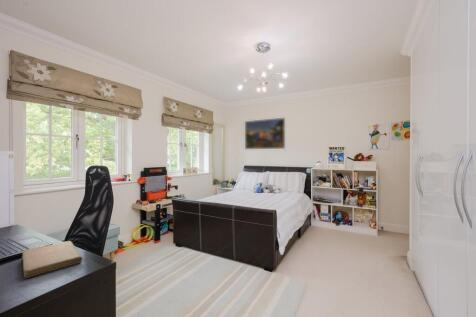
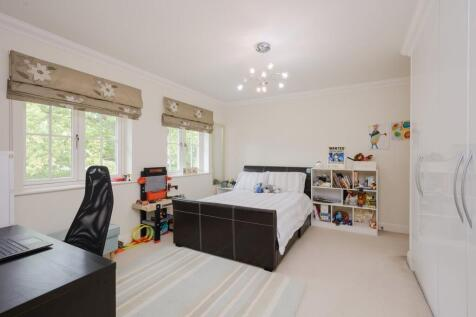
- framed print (264, 134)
- notebook (51, 256)
